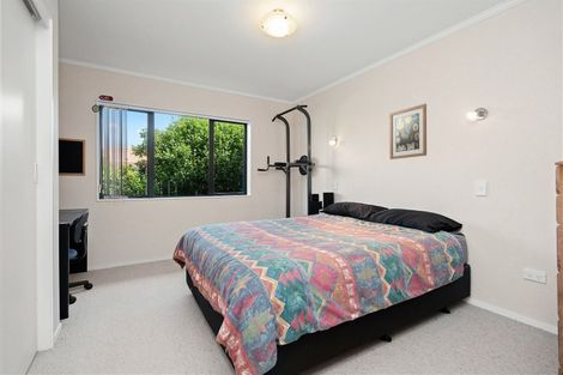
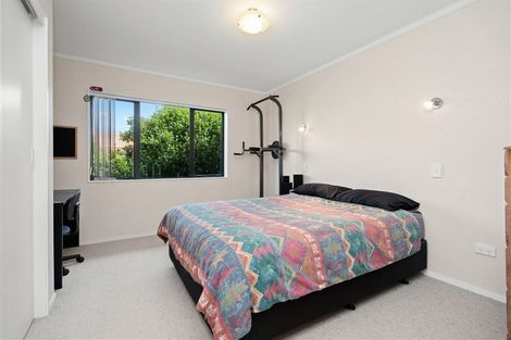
- wall art (406, 133)
